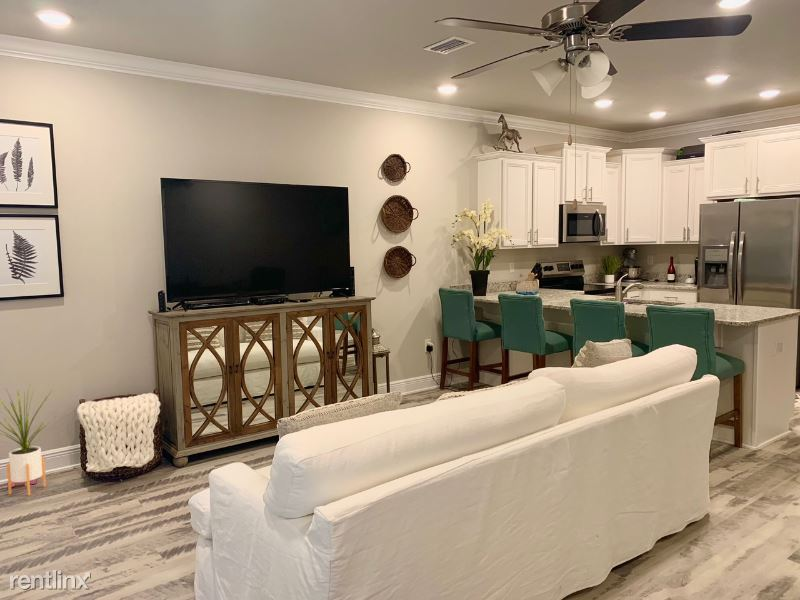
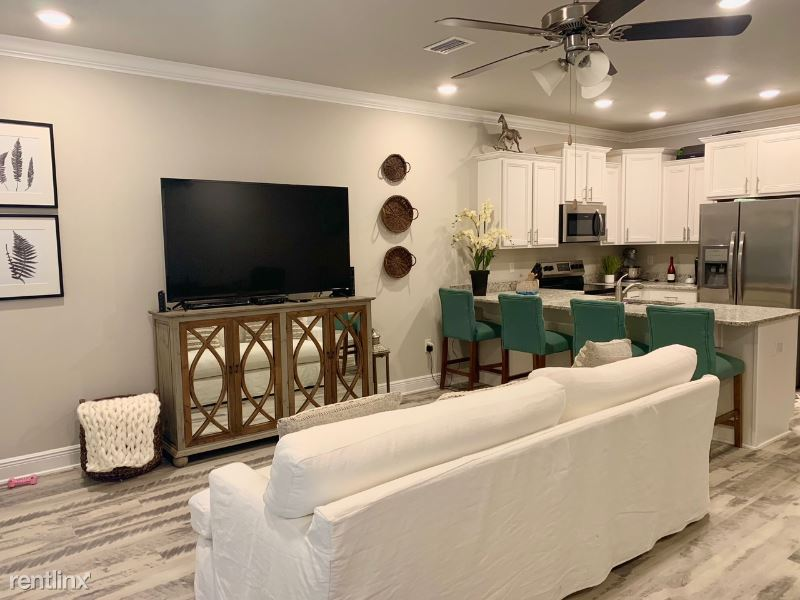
- house plant (25, 437)
